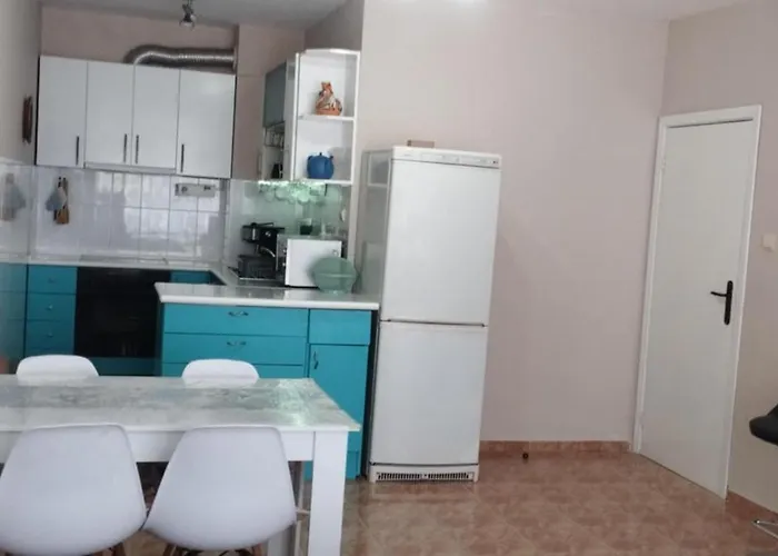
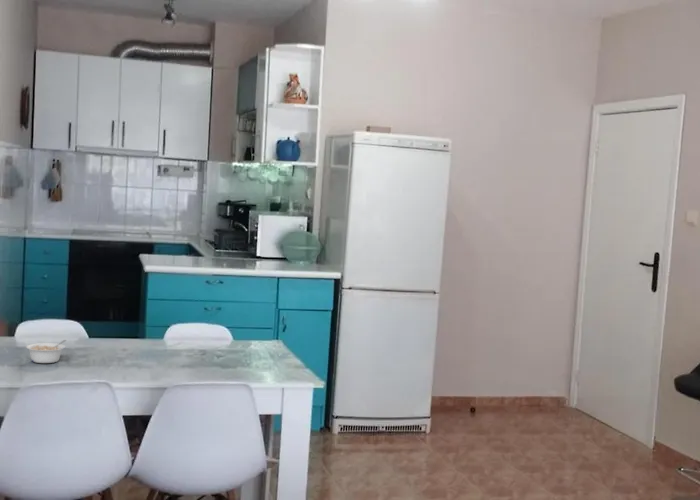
+ legume (45, 351)
